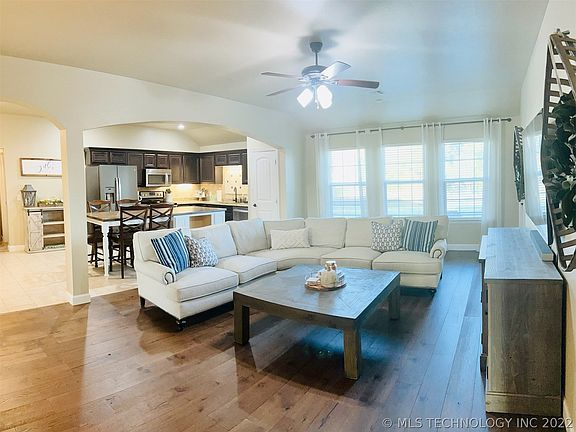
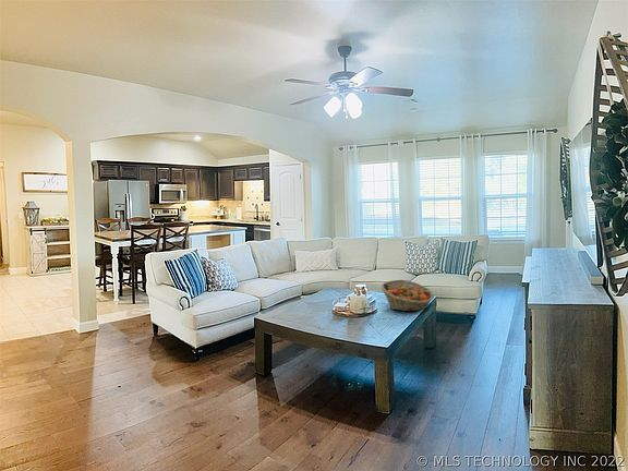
+ fruit basket (407, 294)
